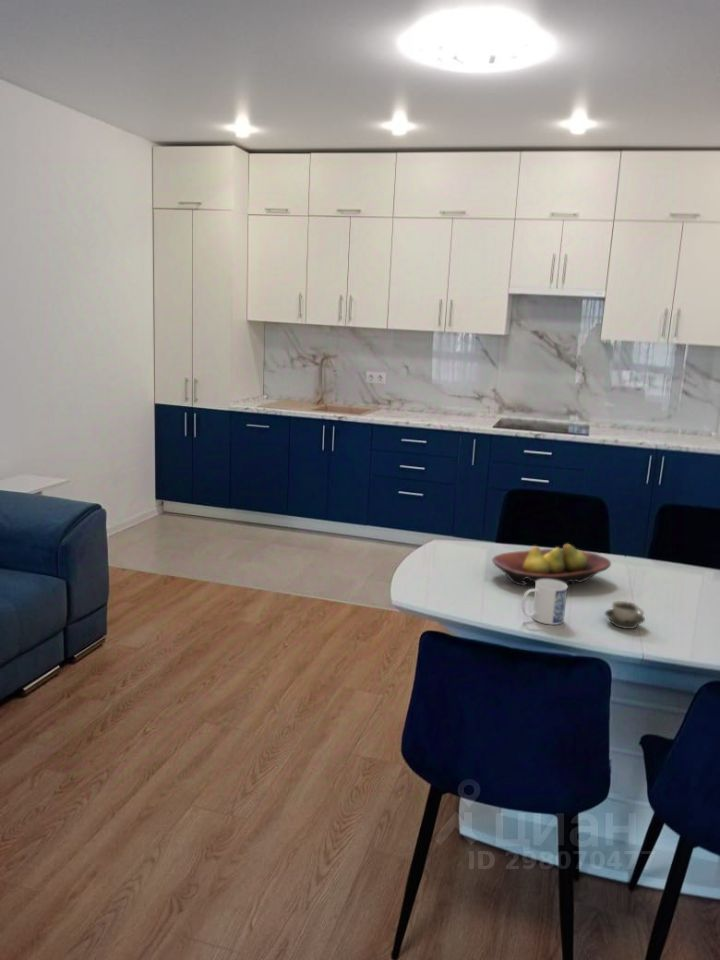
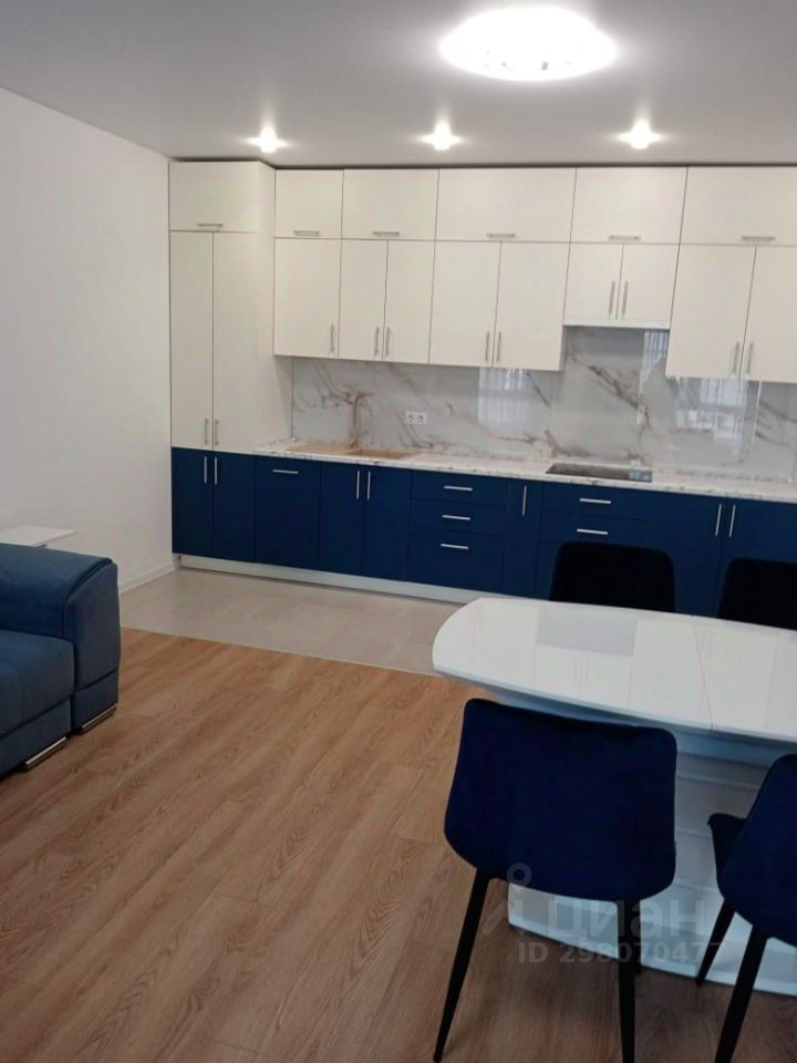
- cup (624, 614)
- fruit bowl (551, 562)
- mug (543, 602)
